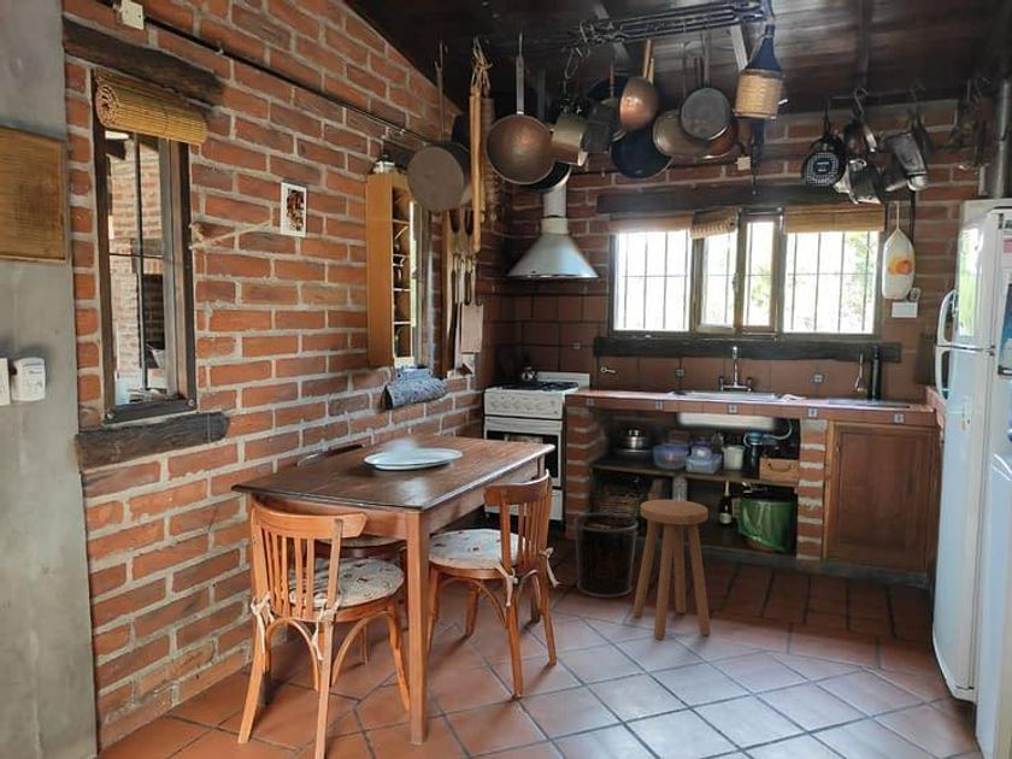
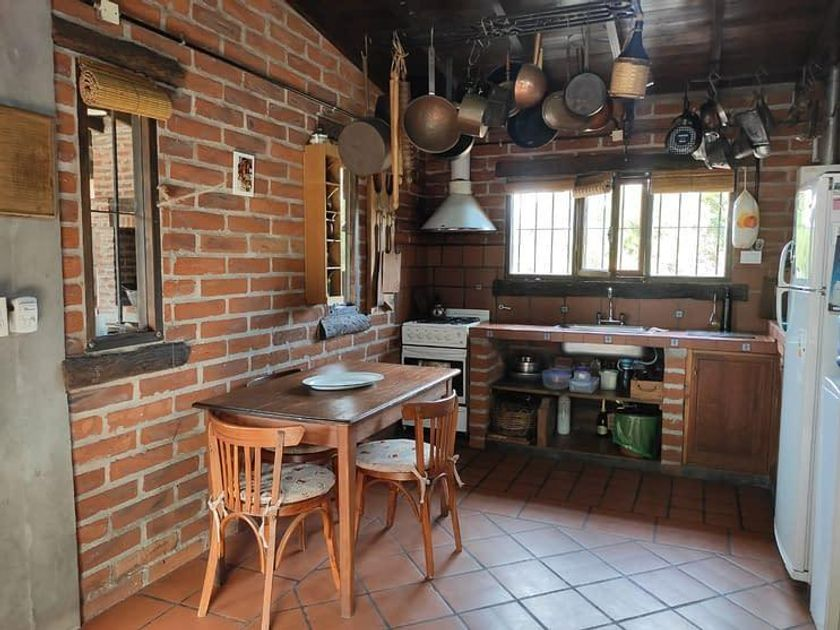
- waste bin (605, 554)
- stool (670, 566)
